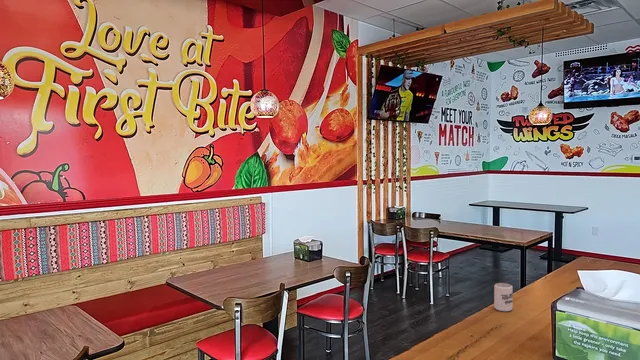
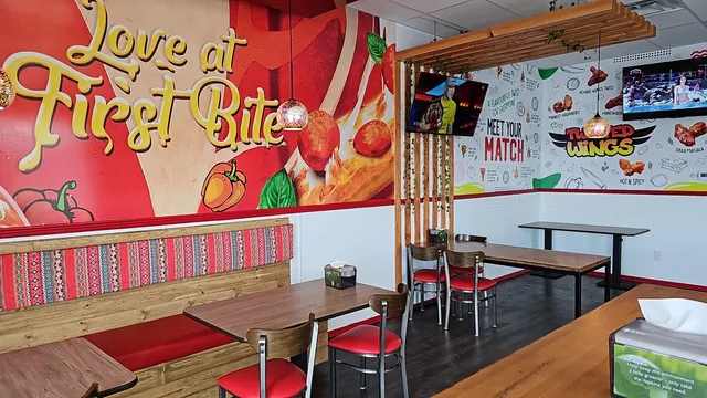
- cup (503, 297)
